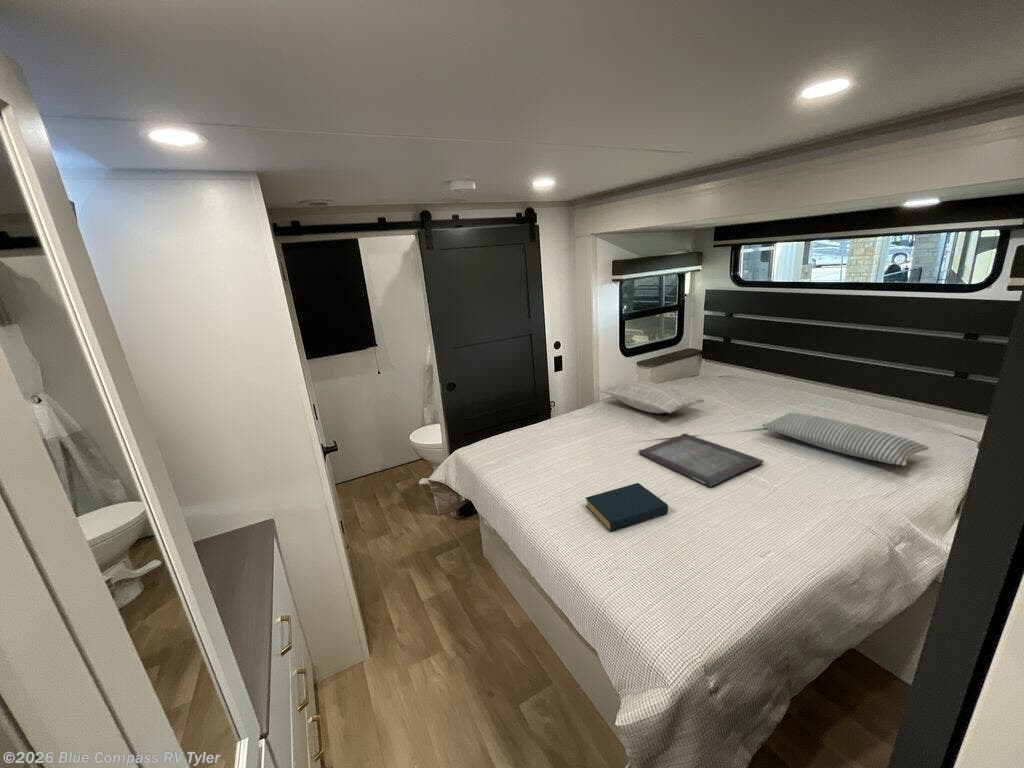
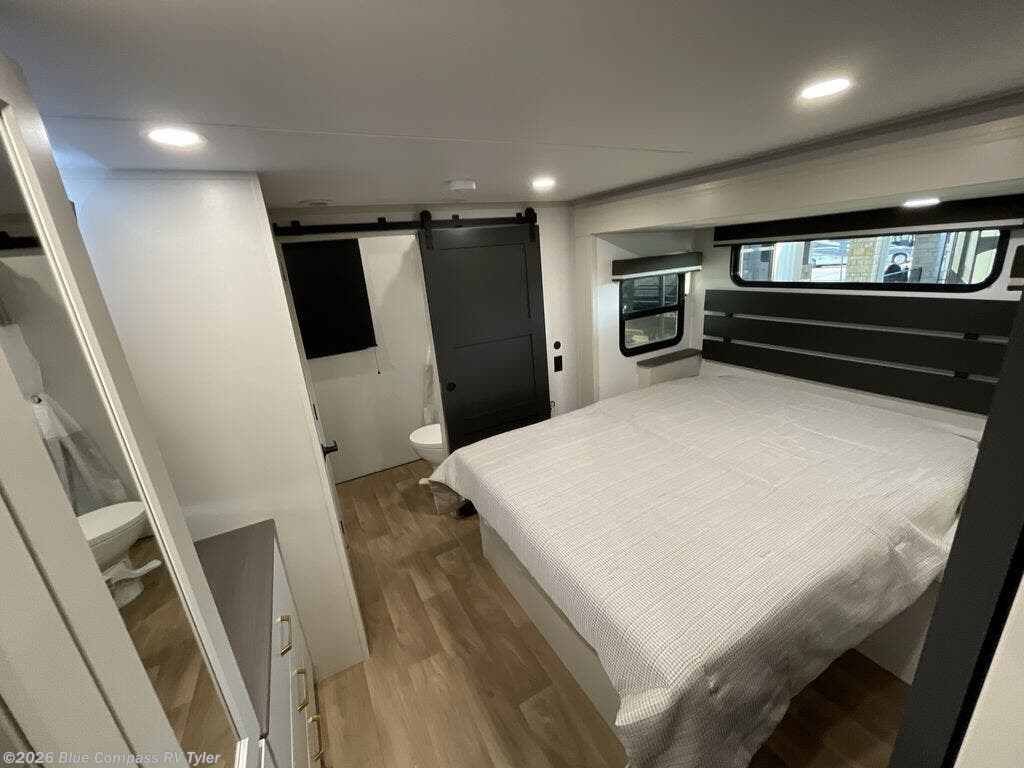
- hardback book (625, 505)
- serving tray (697, 456)
- pillow (836, 435)
- pillow (648, 396)
